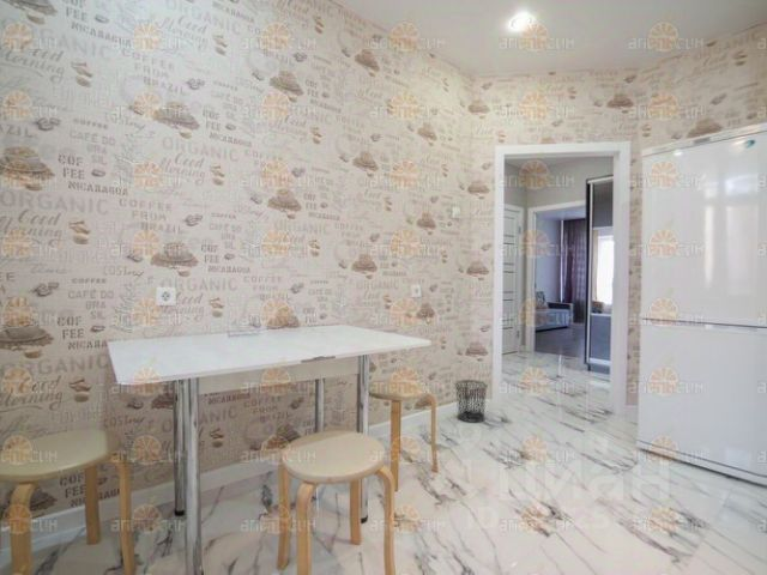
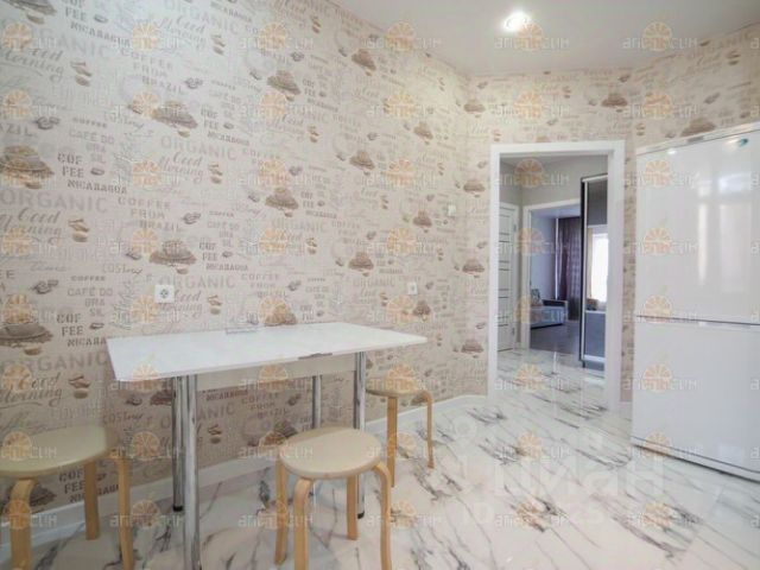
- waste bin (470, 400)
